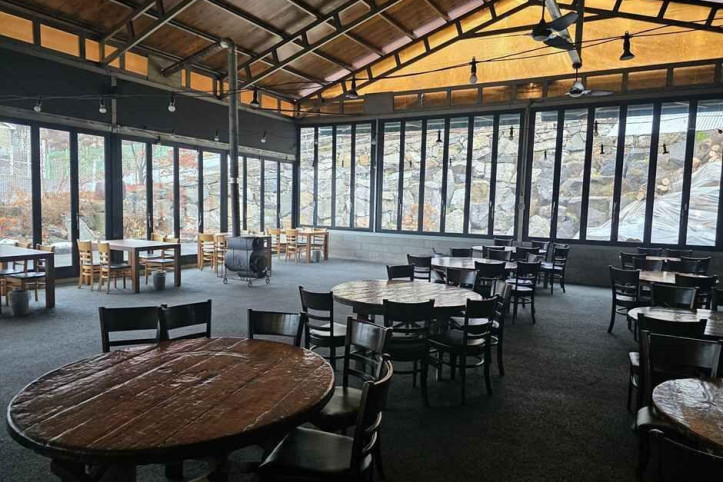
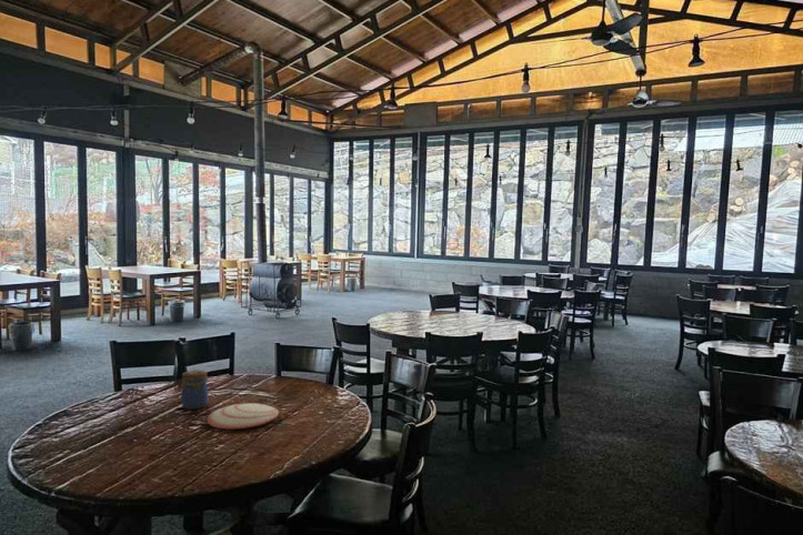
+ plate (243, 413)
+ jar (194, 387)
